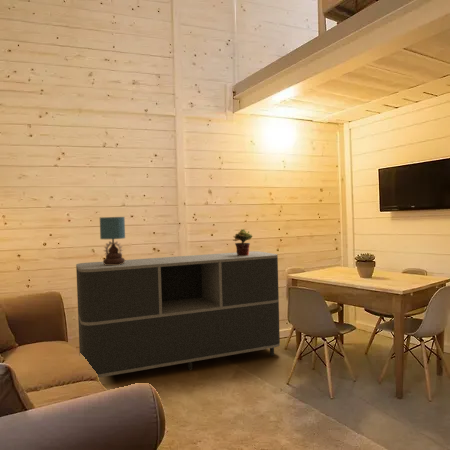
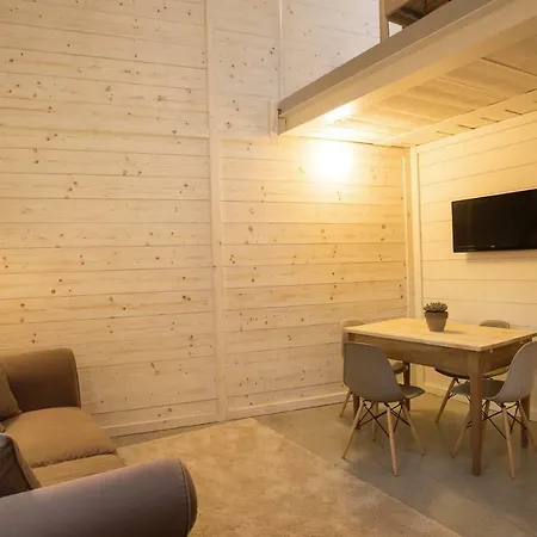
- table lamp (112, 240)
- sideboard (183, 311)
- potted plant (242, 241)
